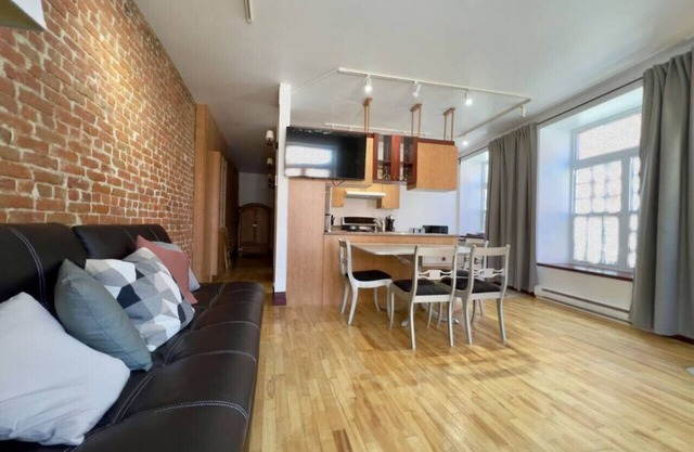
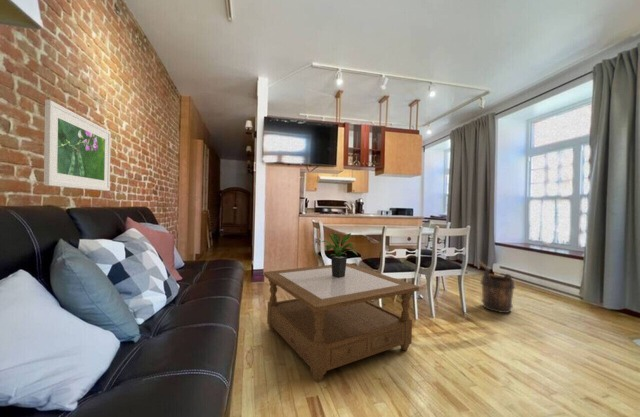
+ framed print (83, 153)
+ potted plant (338, 253)
+ bucket (493, 285)
+ coffee table (335, 308)
